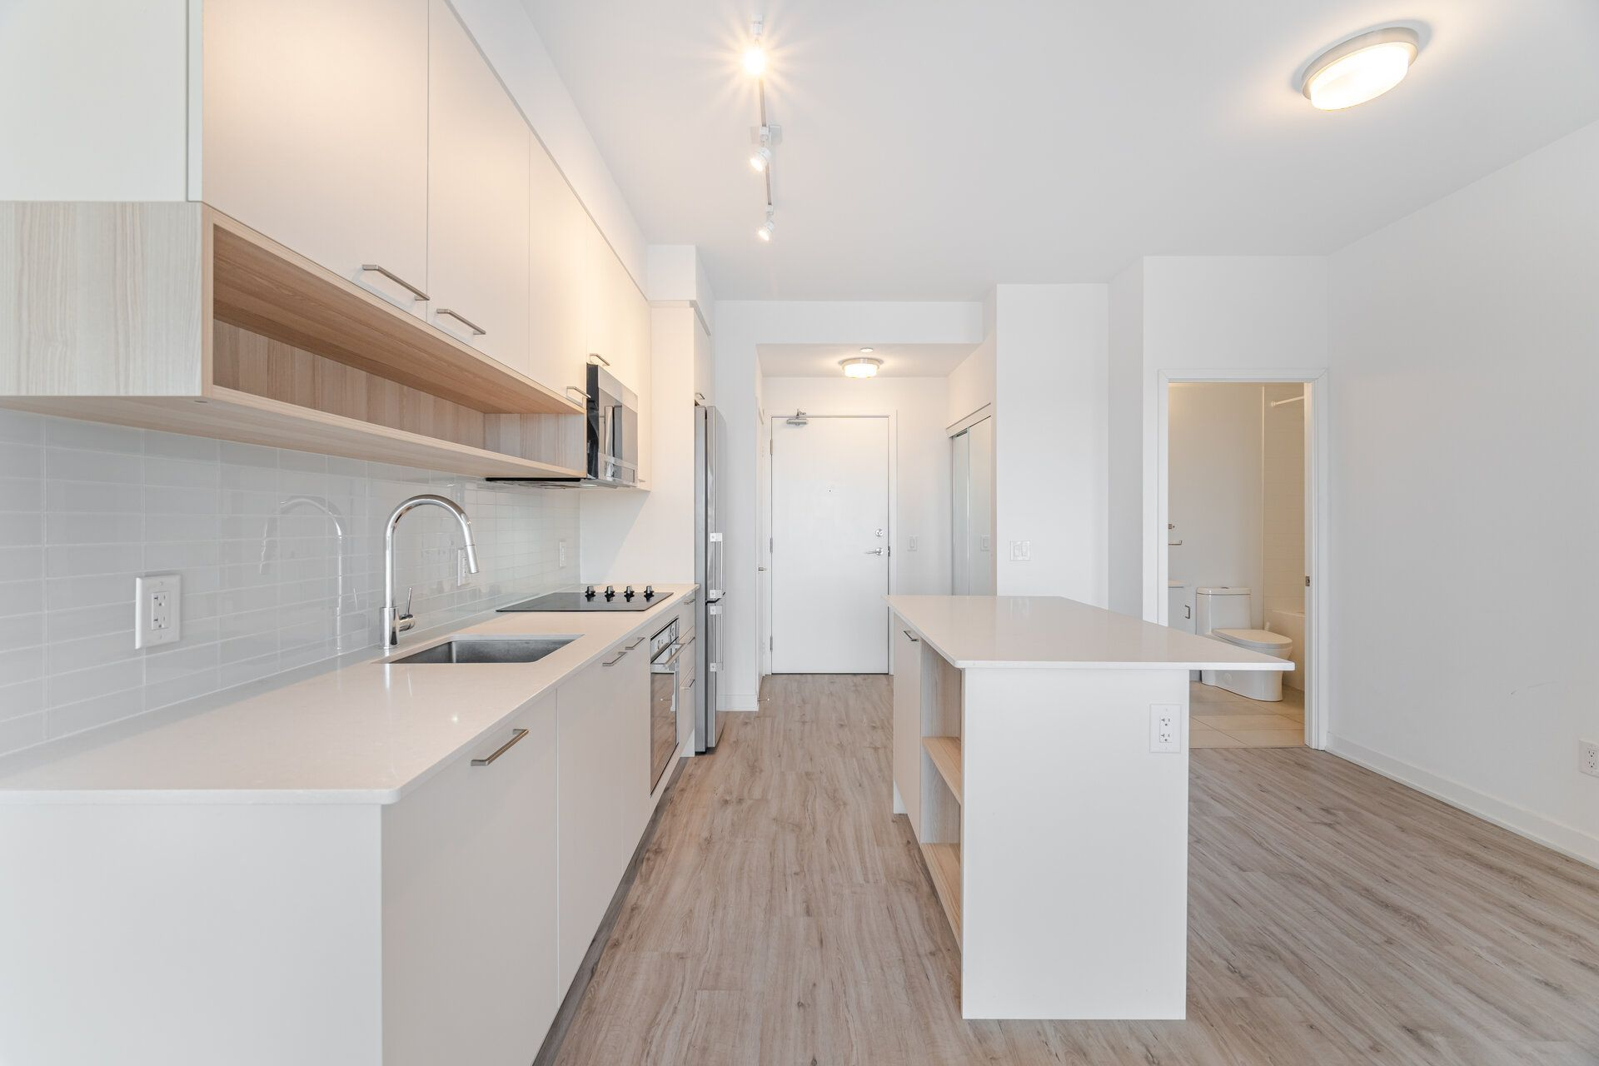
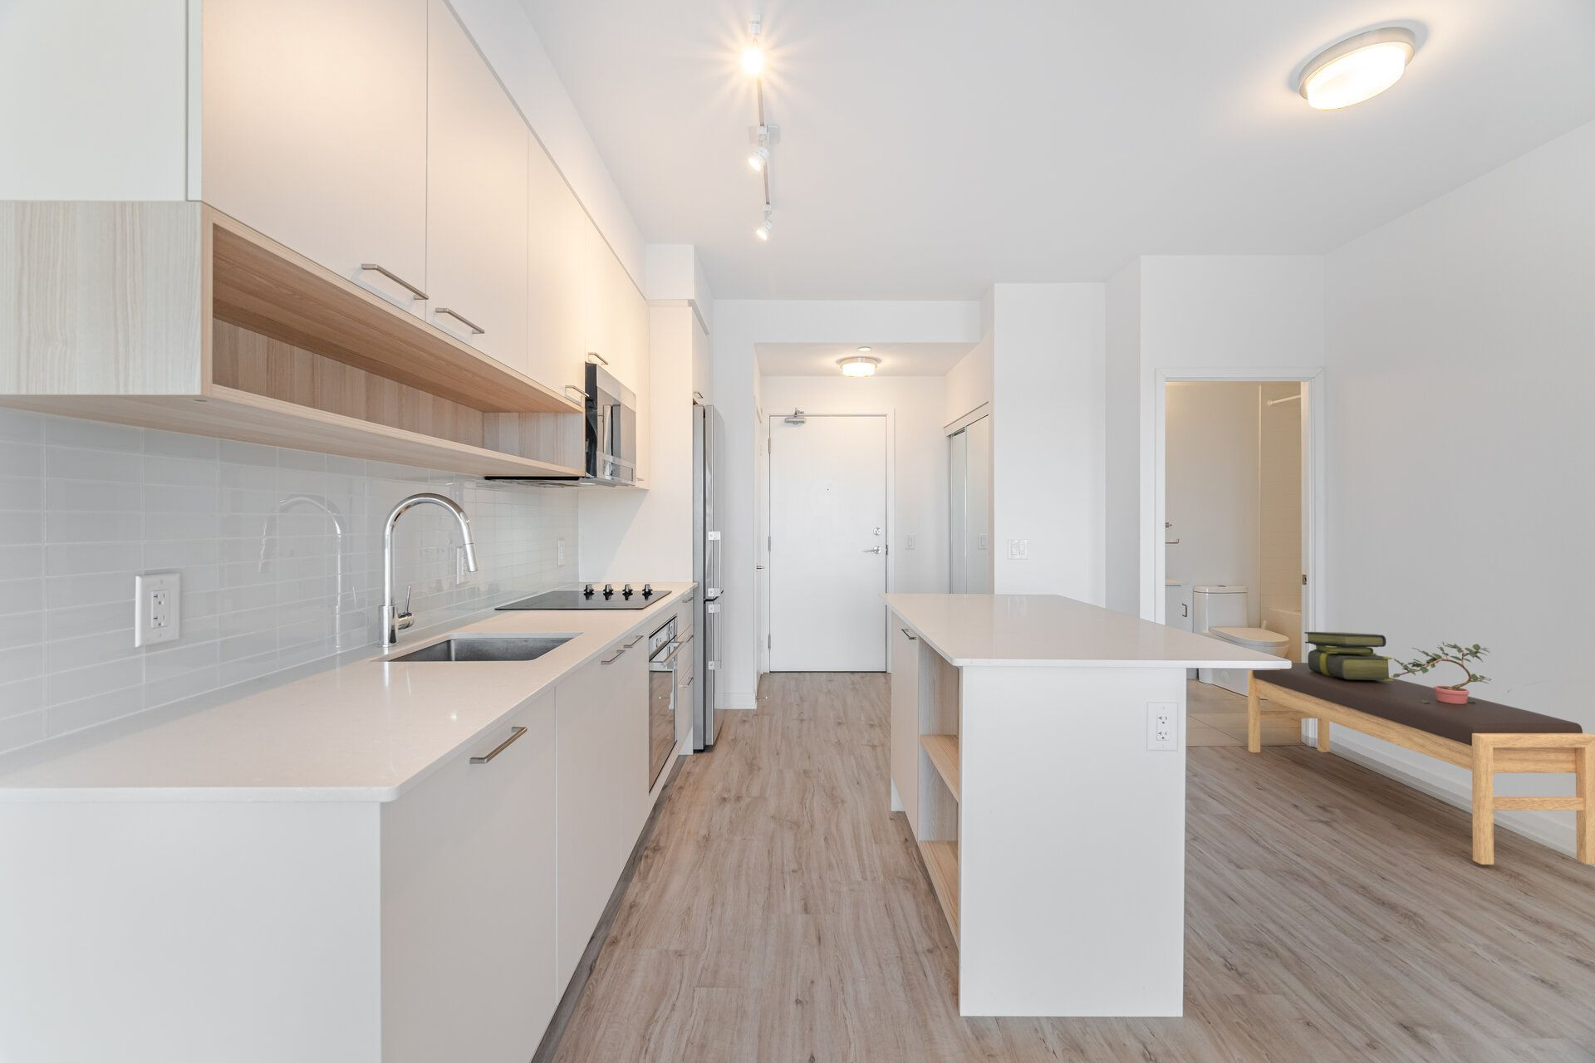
+ potted plant (1435, 666)
+ bench (1386, 740)
+ stack of books (1345, 653)
